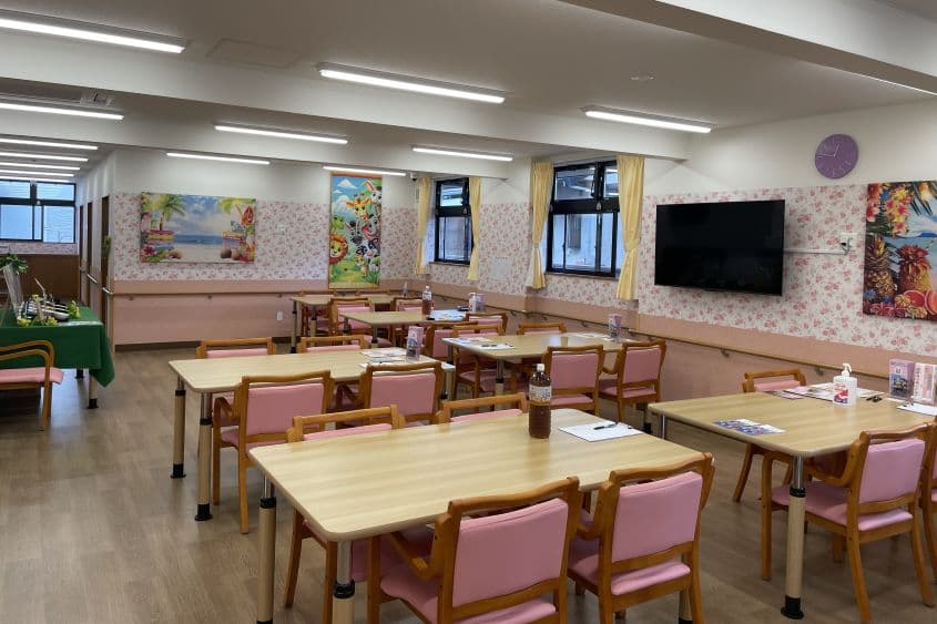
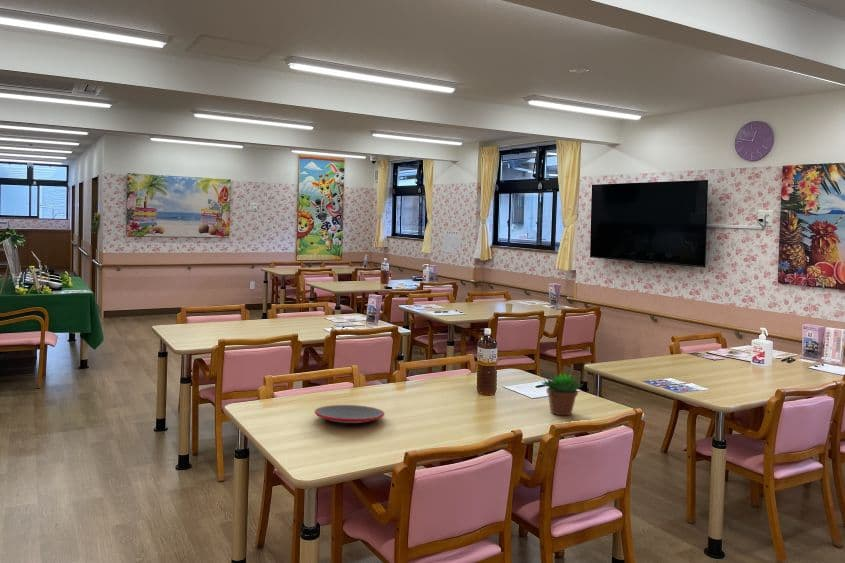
+ plate (349, 414)
+ succulent plant (561, 393)
